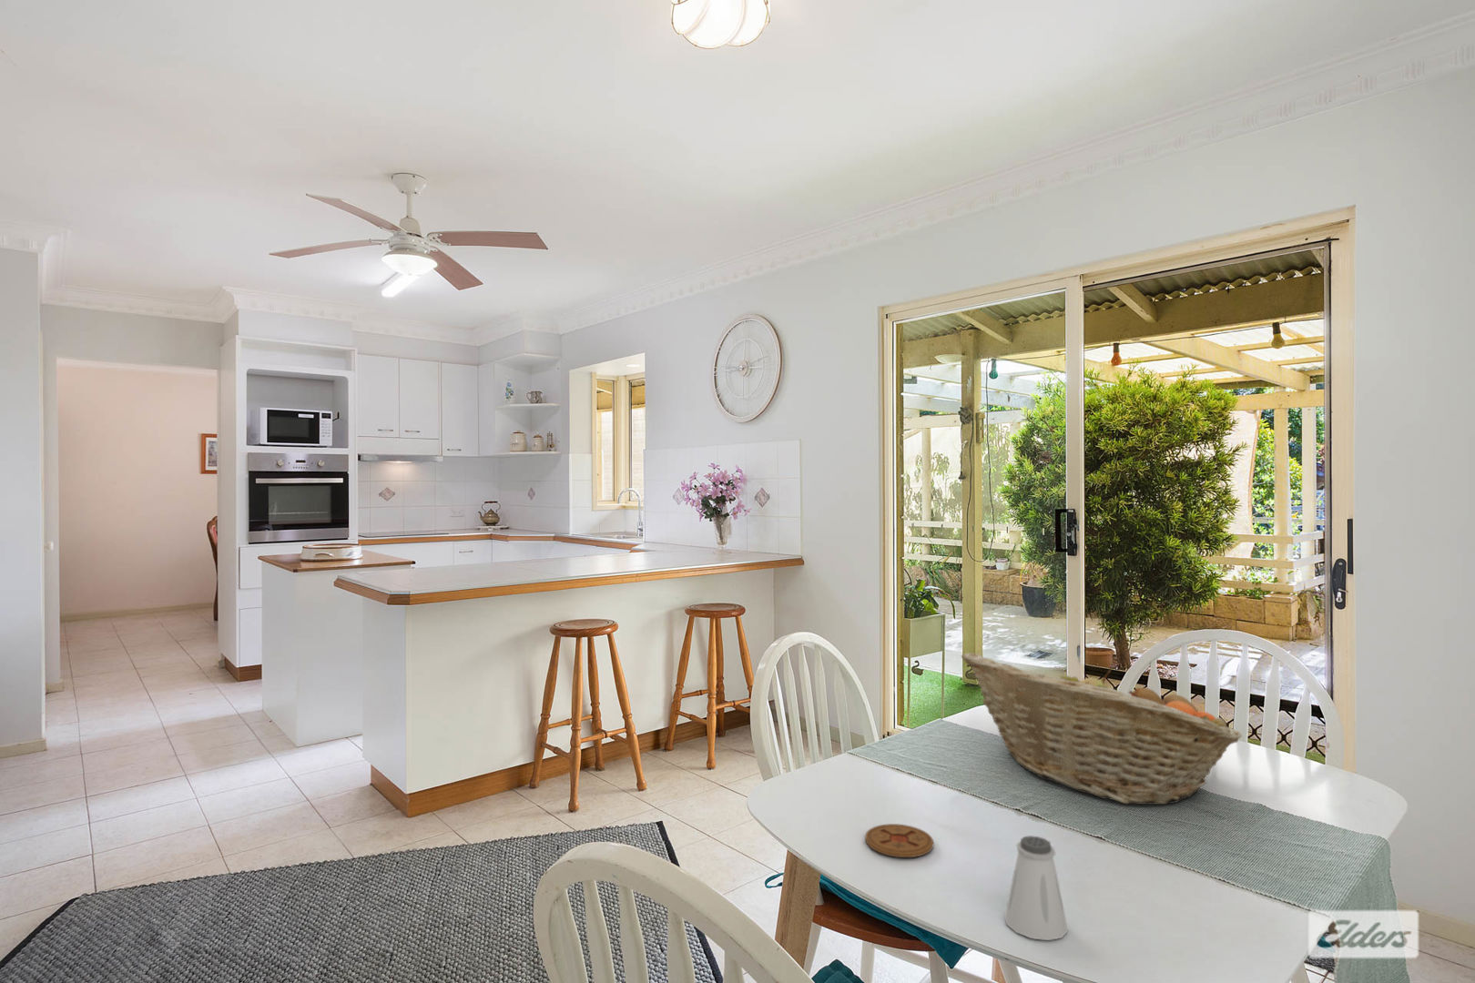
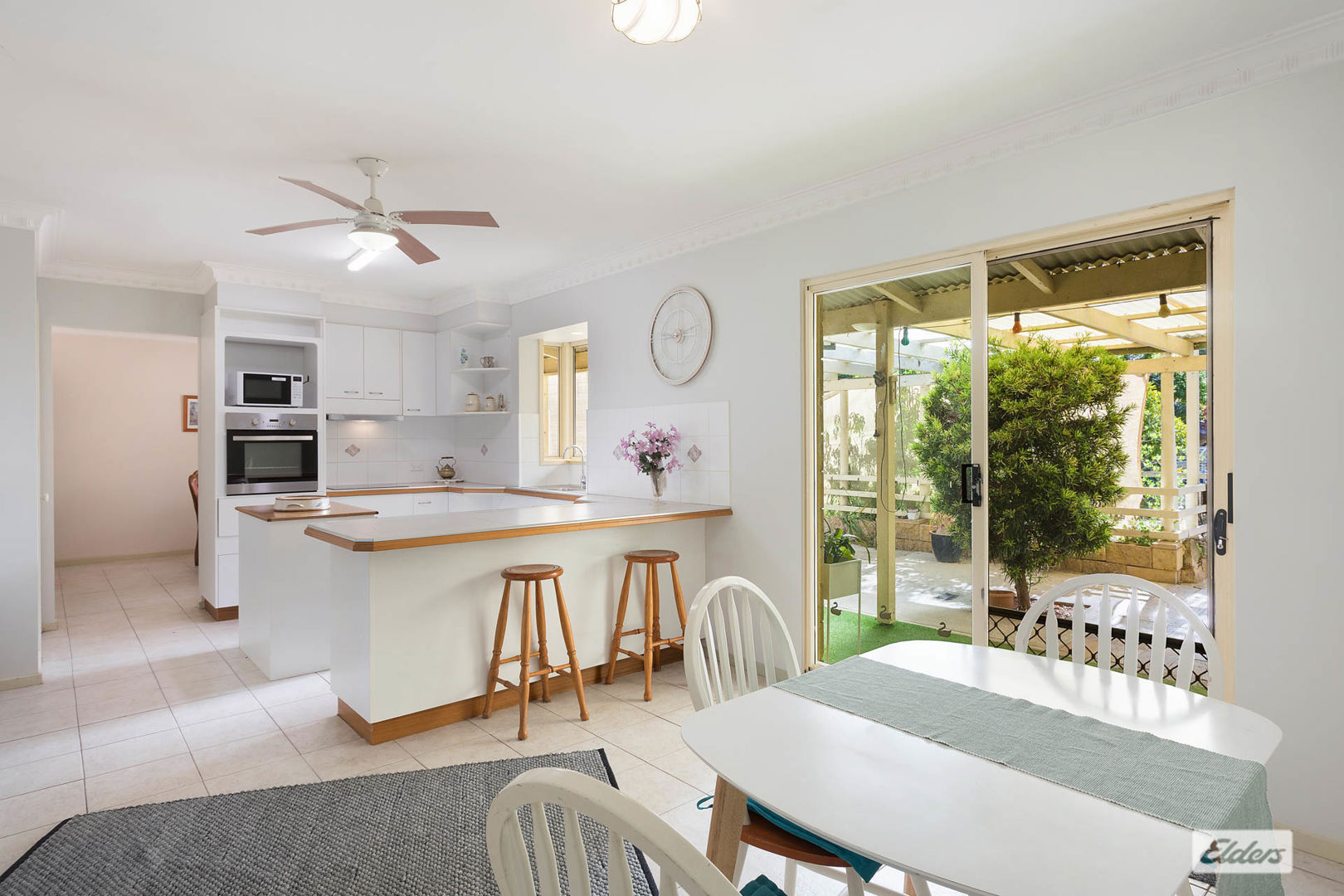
- coaster (899, 839)
- saltshaker (1035, 882)
- fruit basket (1088, 713)
